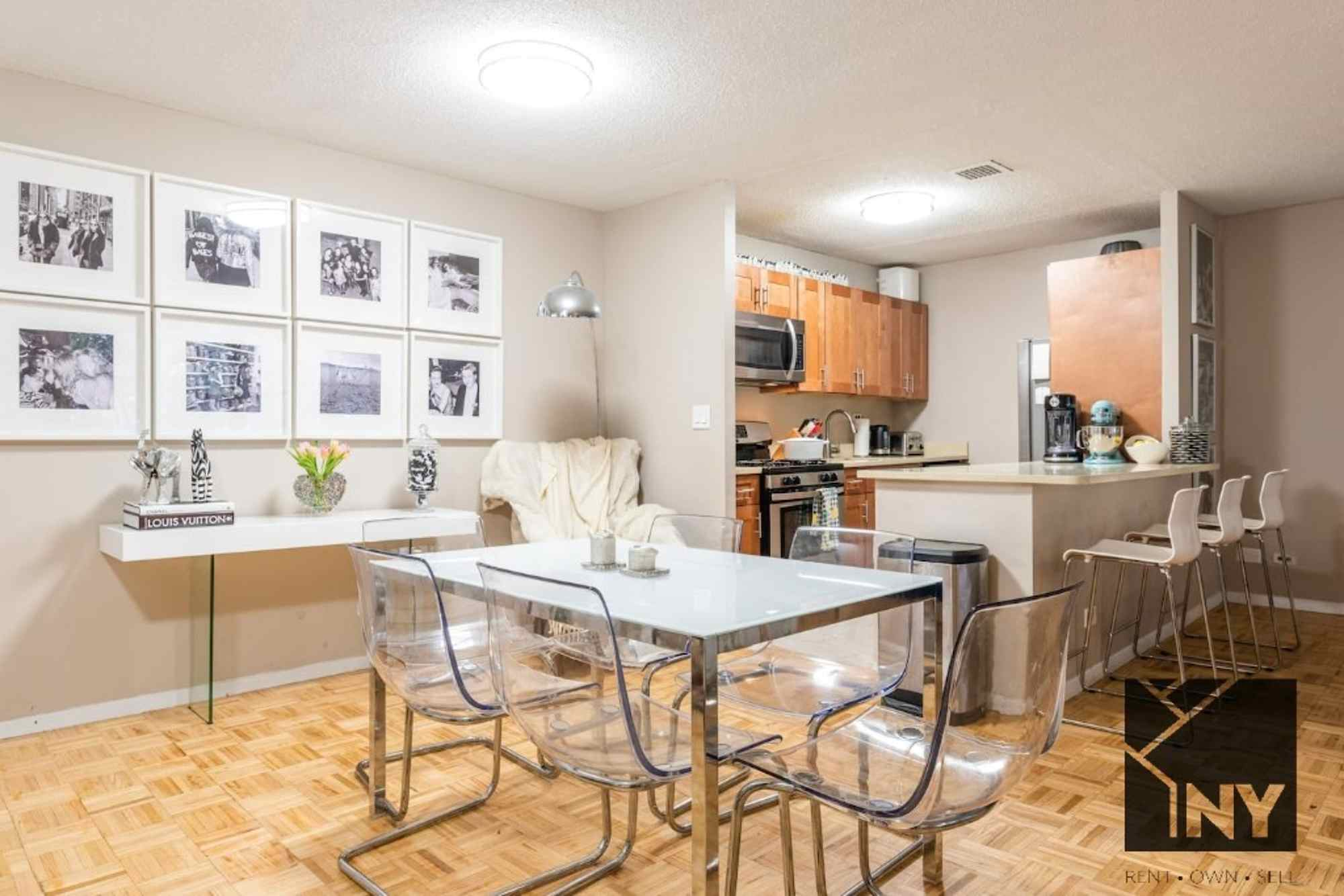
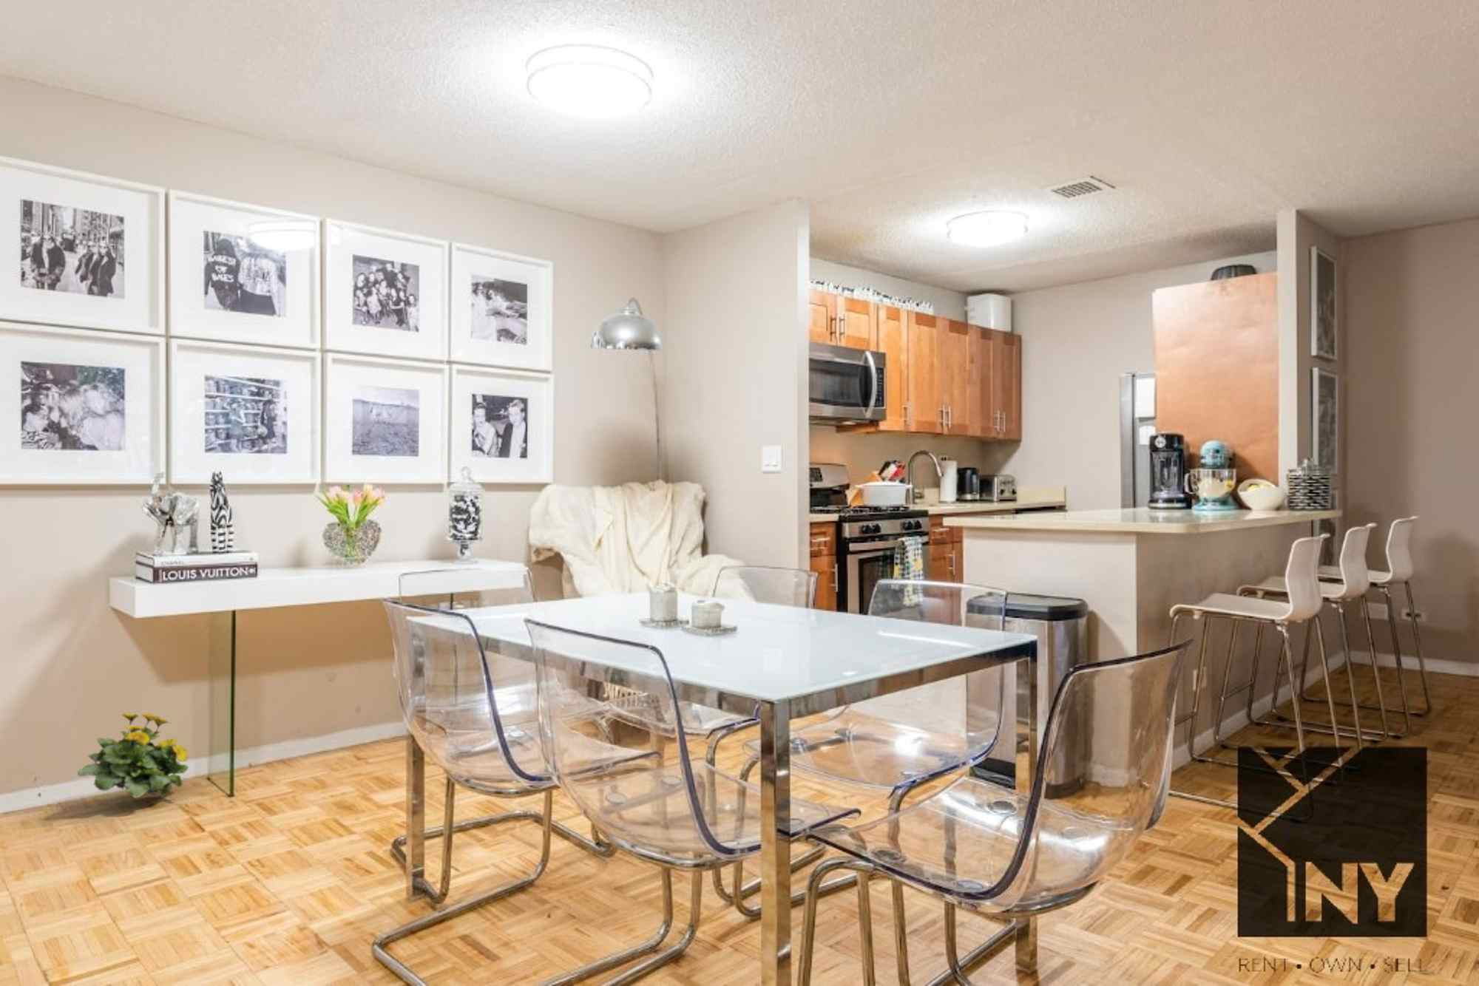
+ flowering plant (133, 758)
